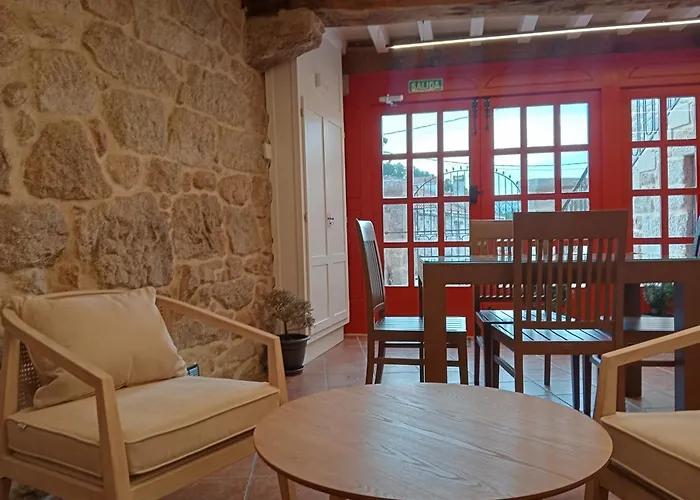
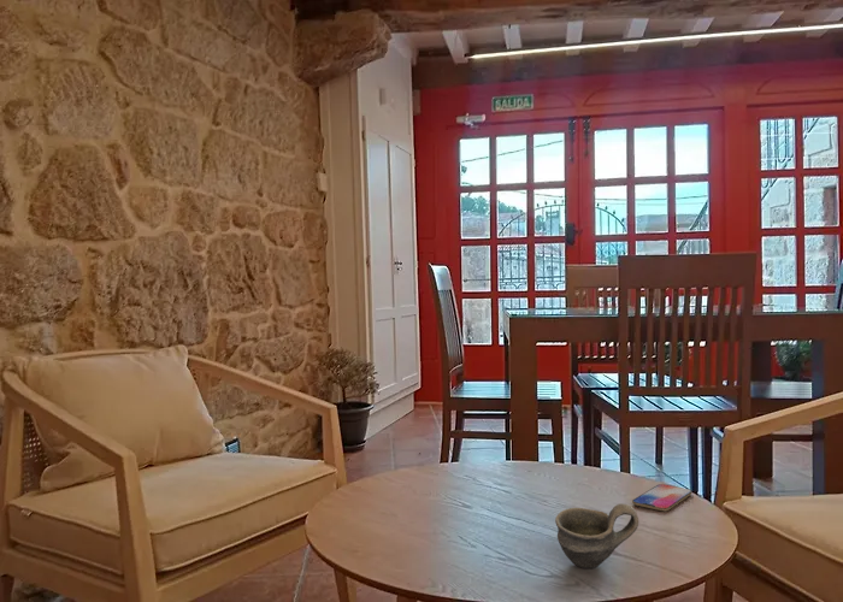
+ smartphone (662, 496)
+ cup (593, 535)
